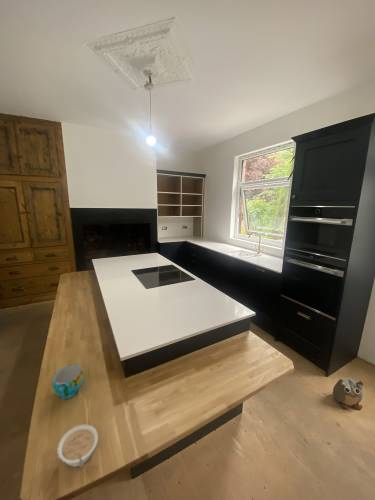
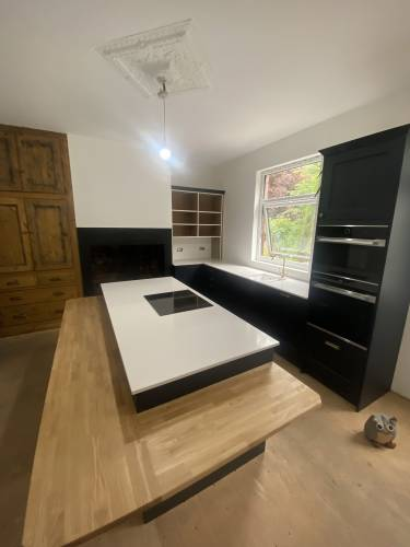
- cup (67, 382)
- legume (79, 447)
